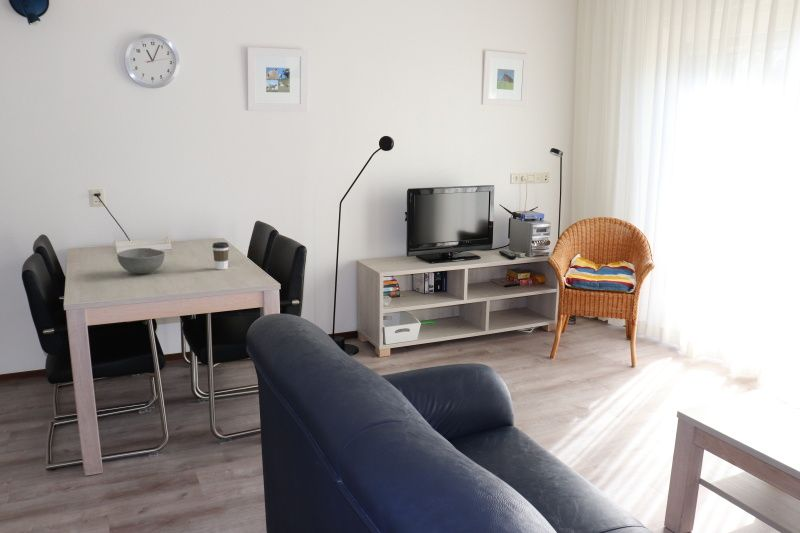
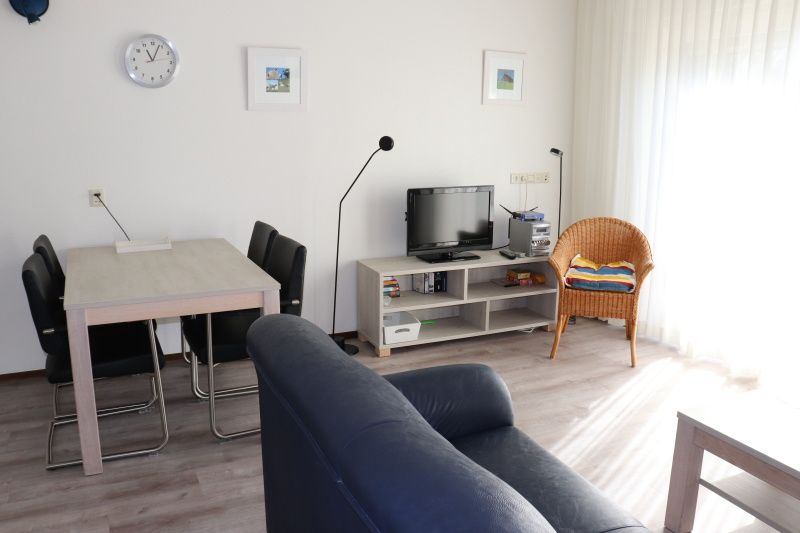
- coffee cup (220, 255)
- bowl (141, 262)
